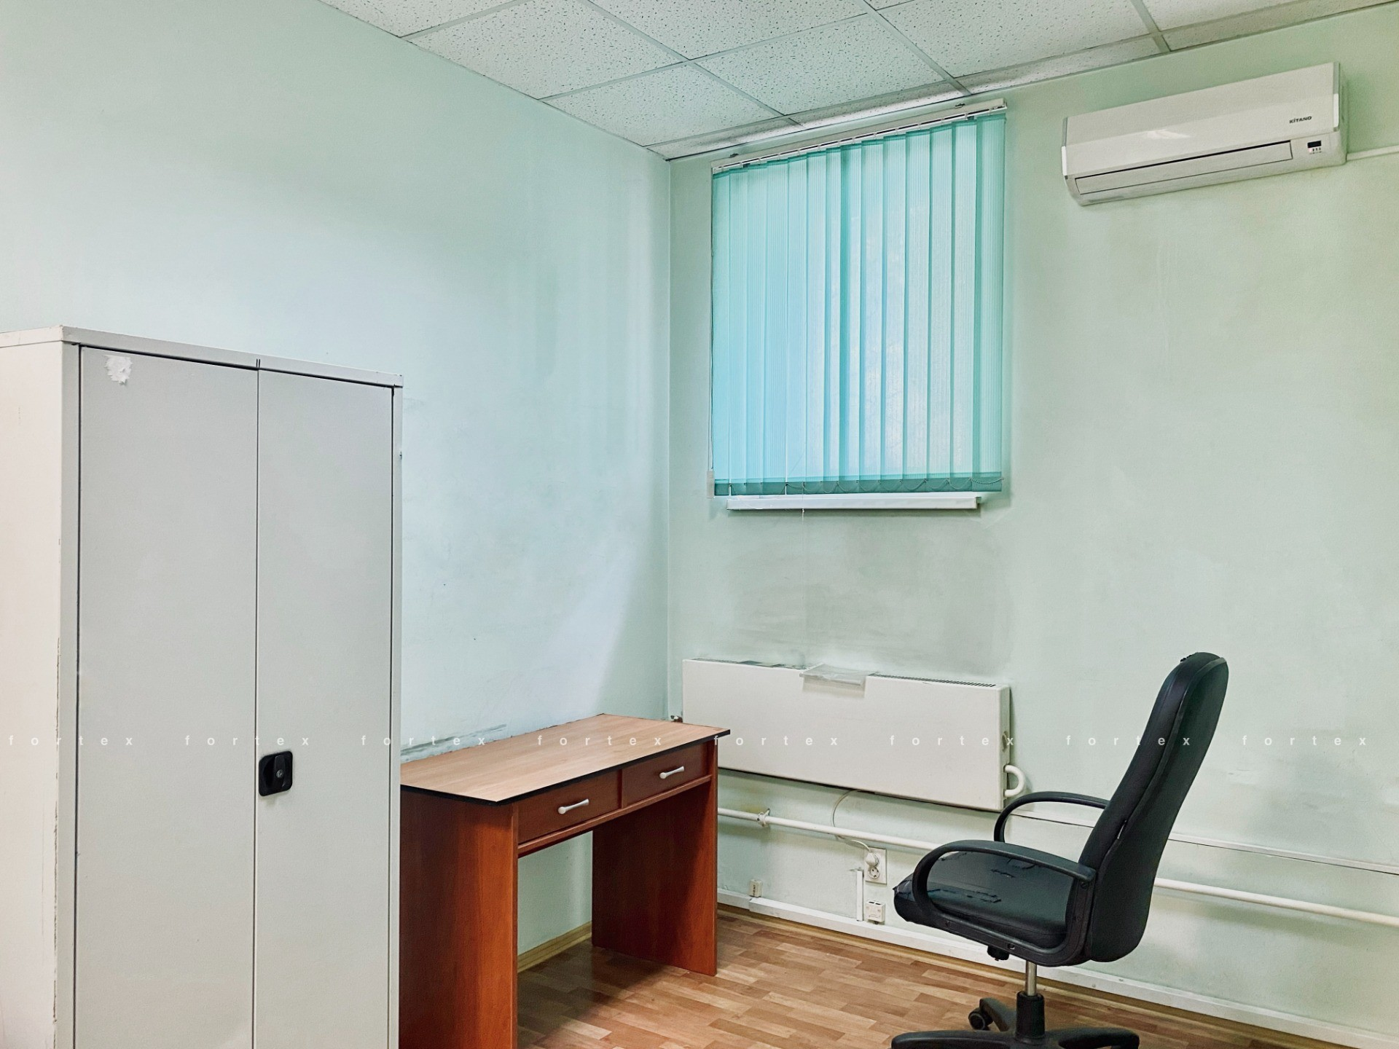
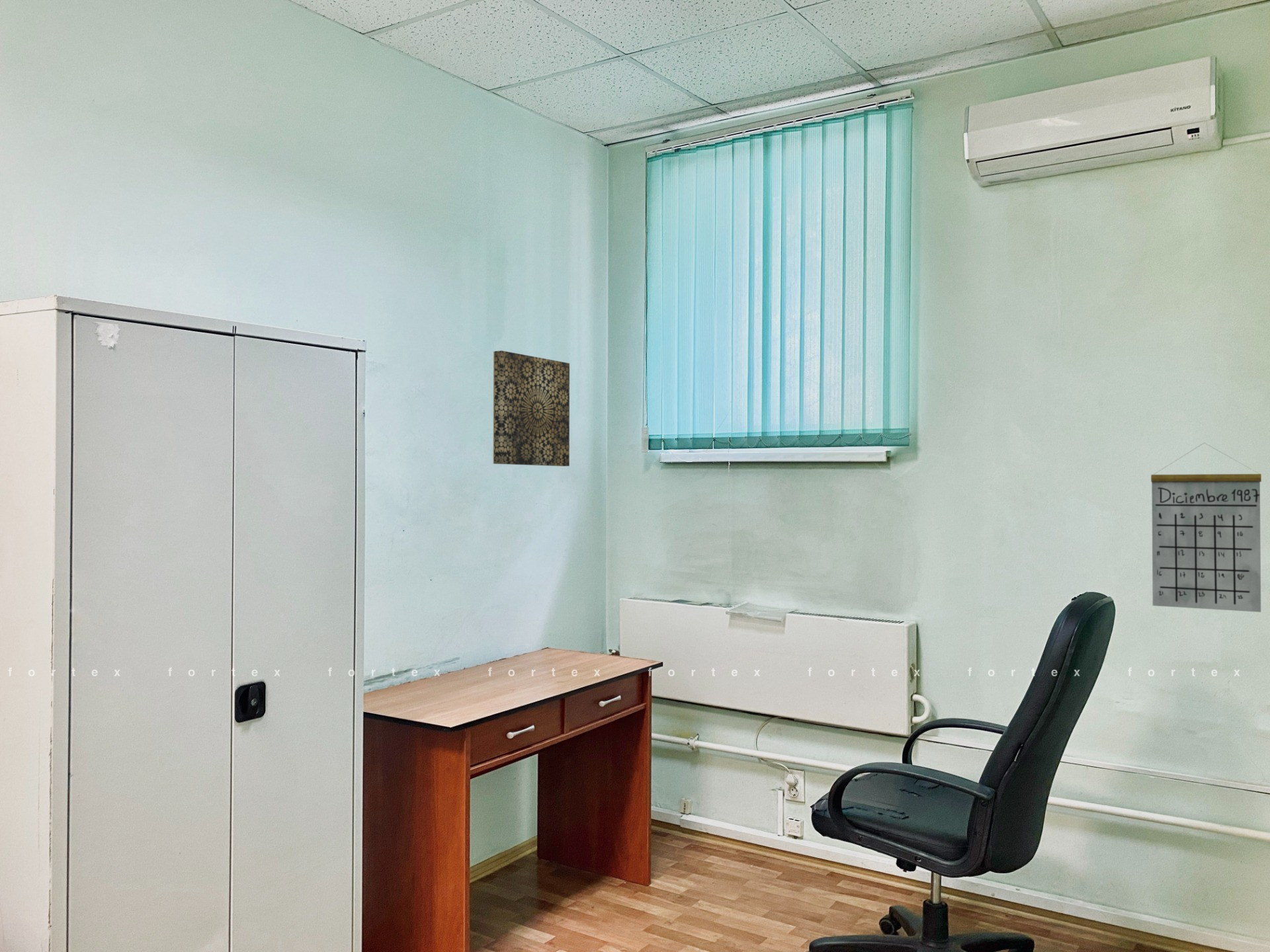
+ calendar (1205, 525)
+ wall art (533, 411)
